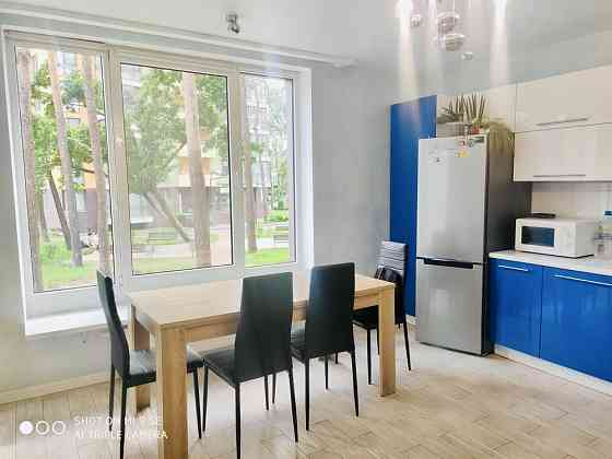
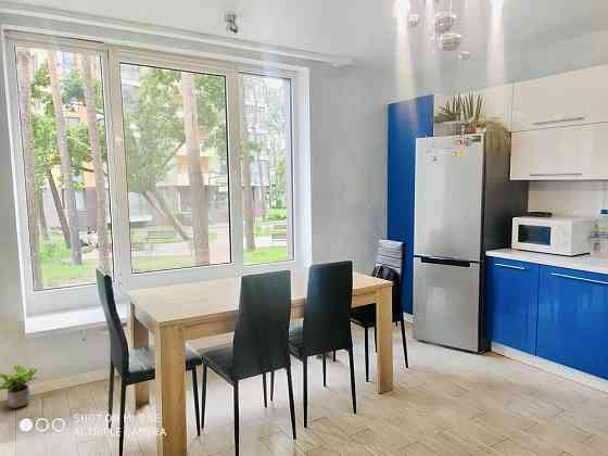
+ potted plant (17, 385)
